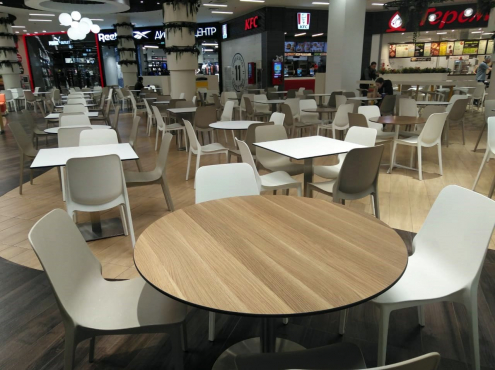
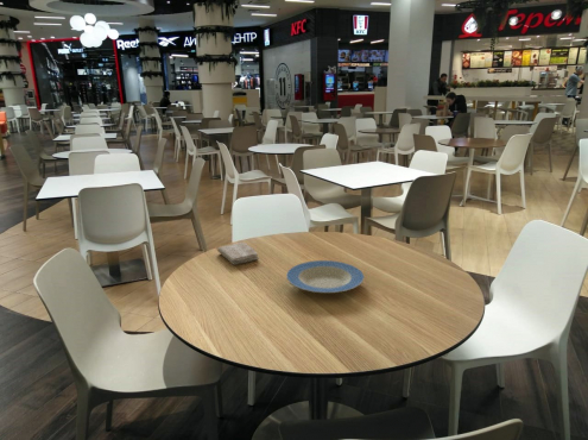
+ plate (324, 278)
+ washcloth (238, 252)
